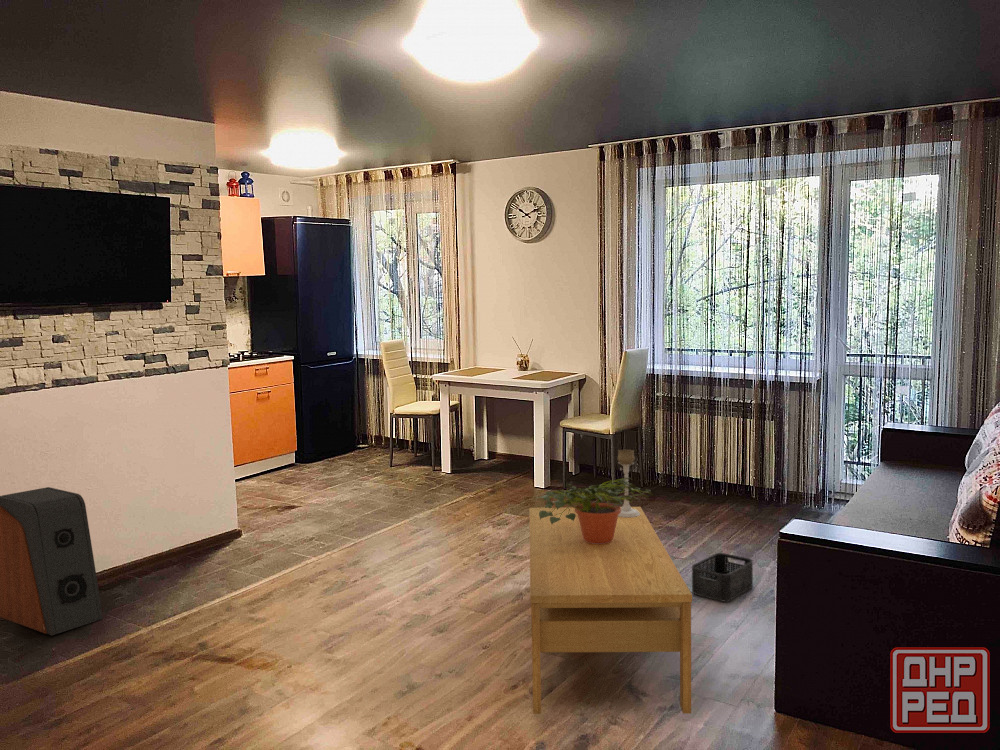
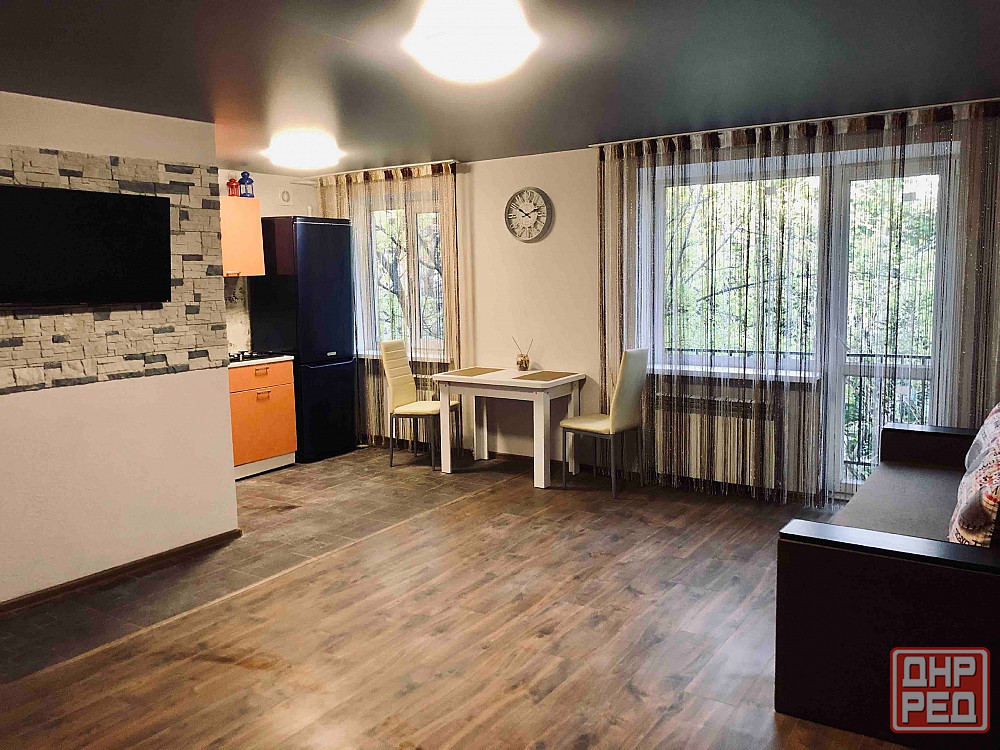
- candle holder (626, 480)
- speaker (49, 557)
- coffee table (595, 592)
- storage bin (722, 576)
- potted plant (589, 506)
